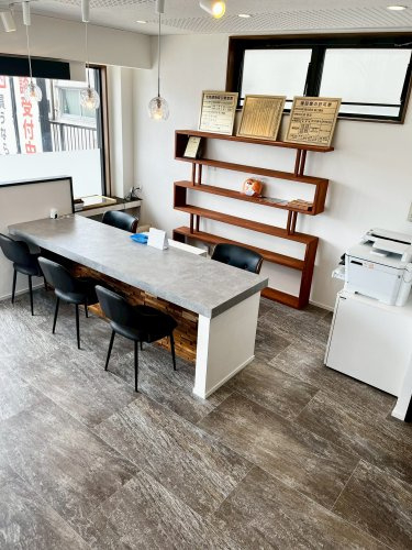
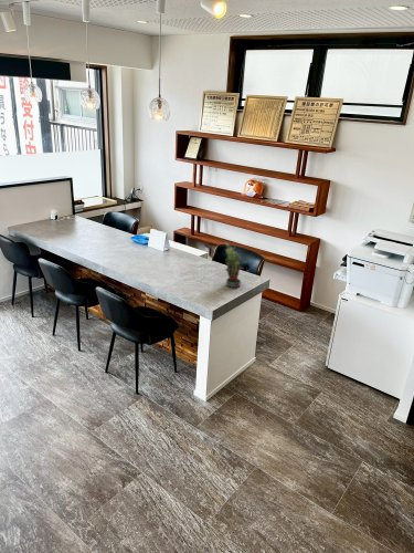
+ potted plant (232, 264)
